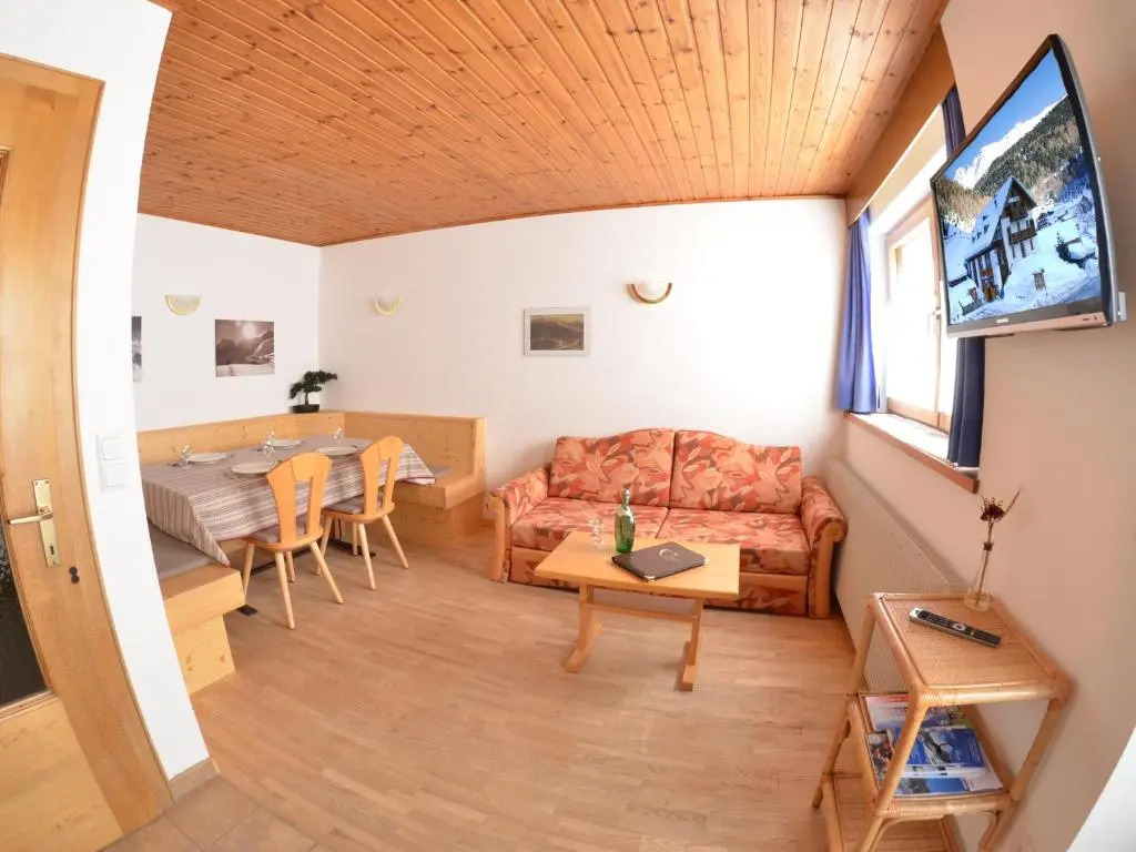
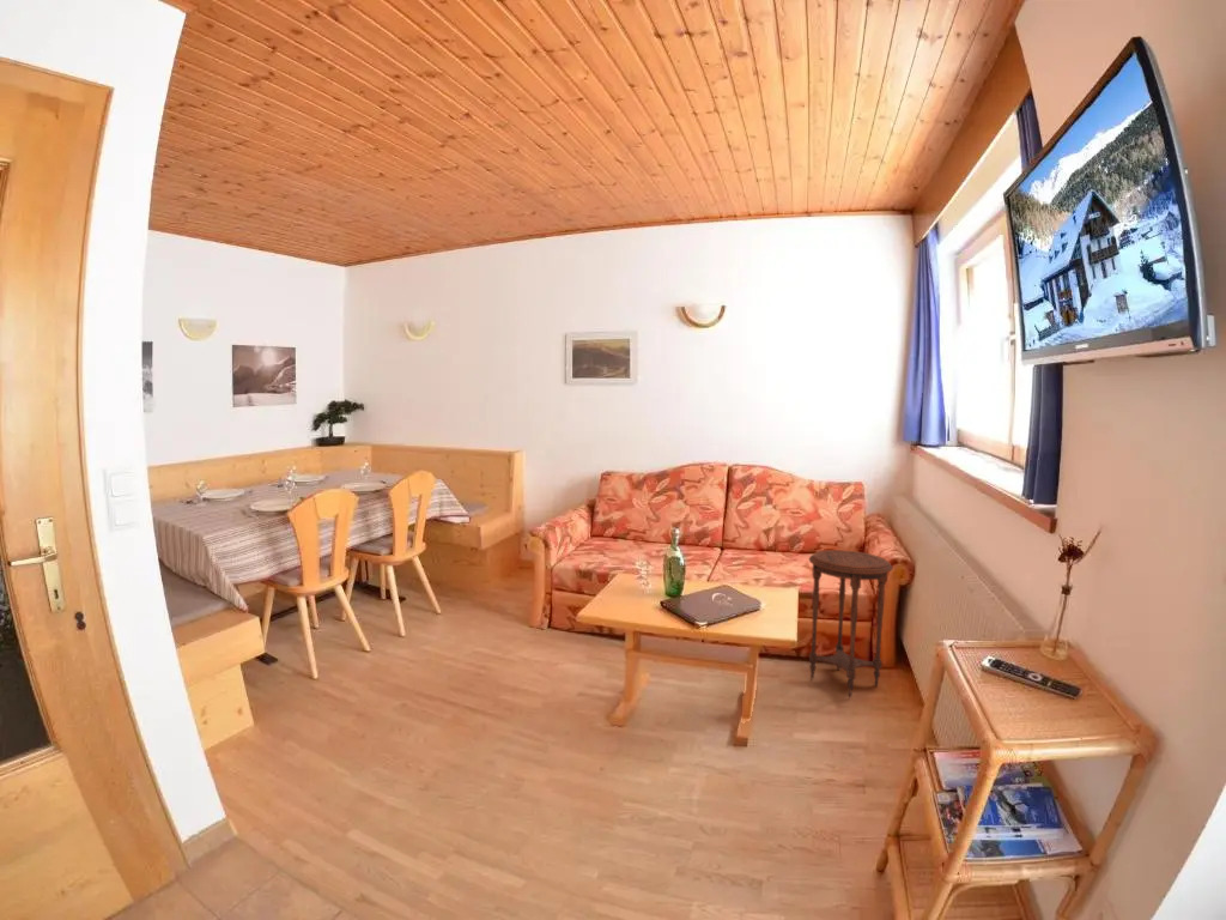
+ side table (842, 621)
